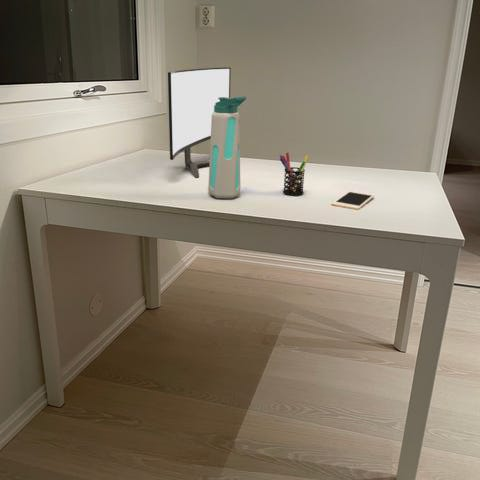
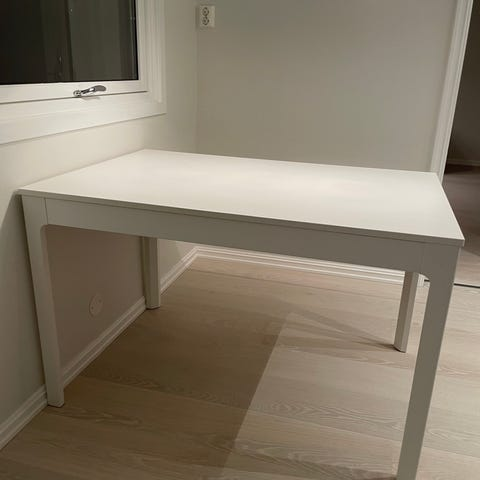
- cell phone (353, 199)
- water bottle (227, 147)
- monitor (199, 120)
- pen holder (294, 173)
